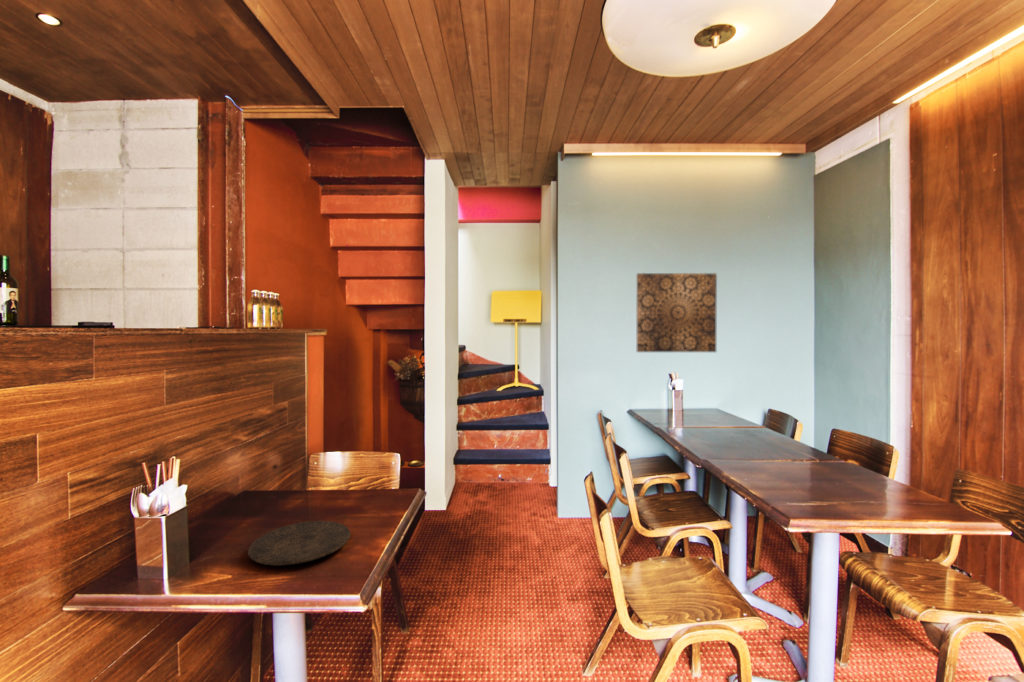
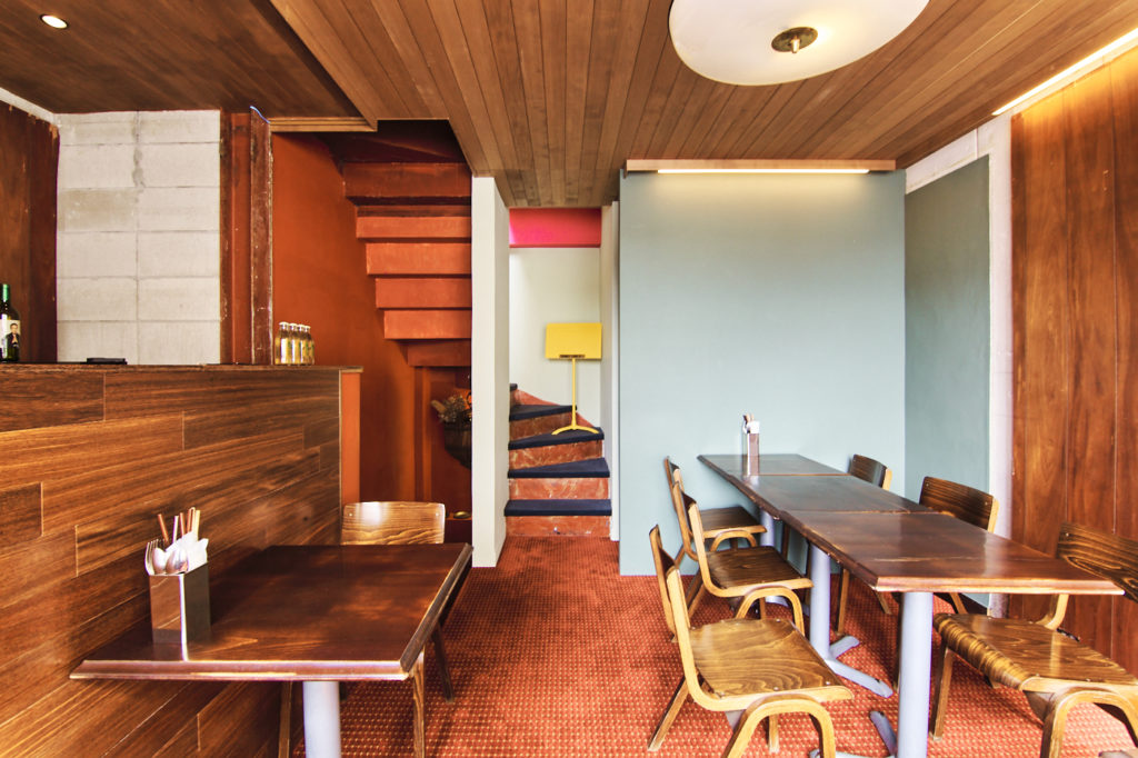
- wall art (676, 312)
- plate (301, 544)
